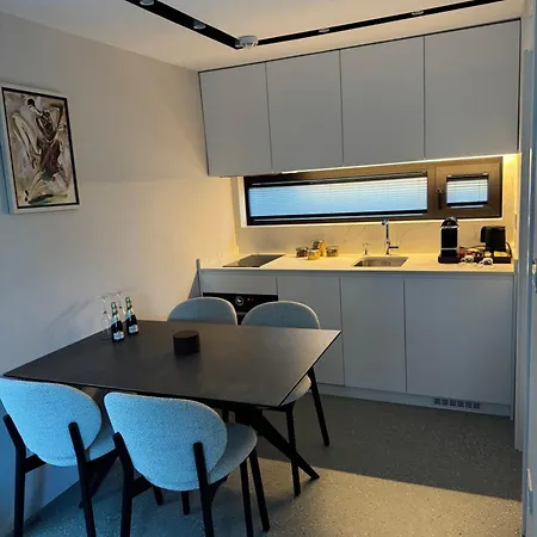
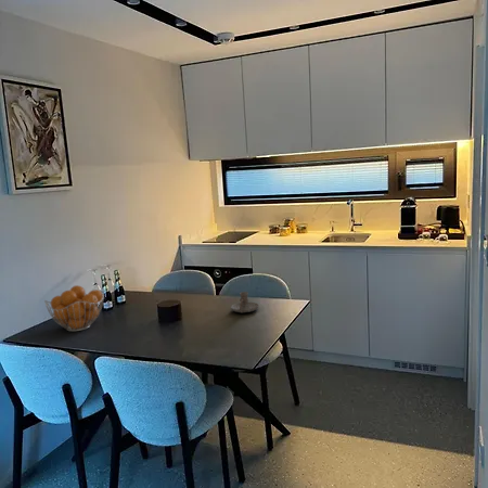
+ fruit basket (76, 307)
+ candle holder (243, 303)
